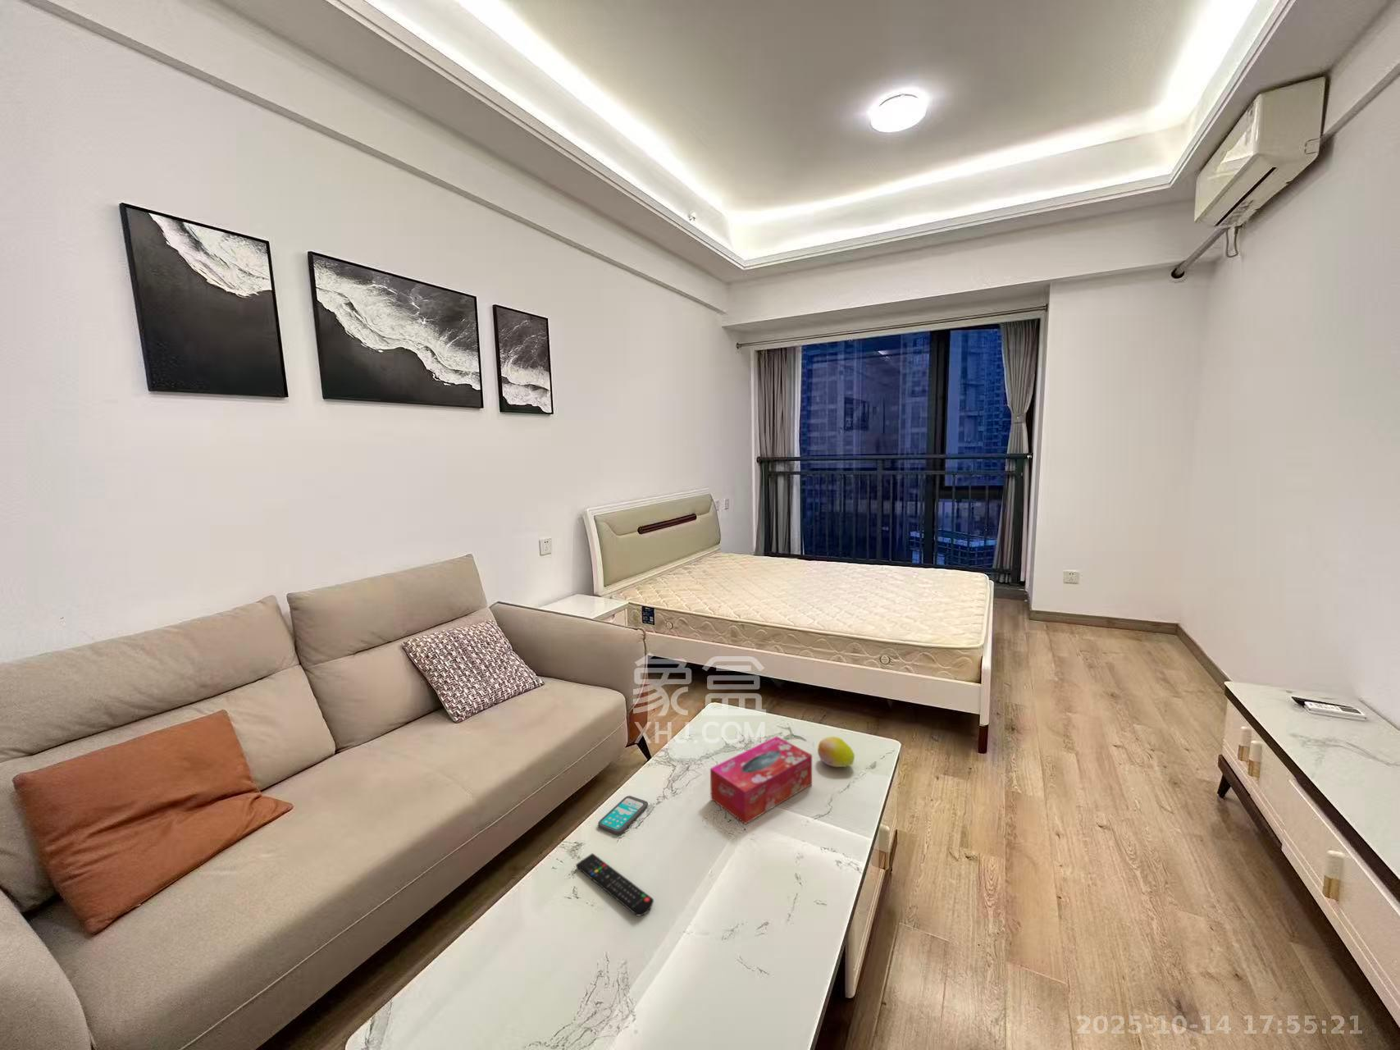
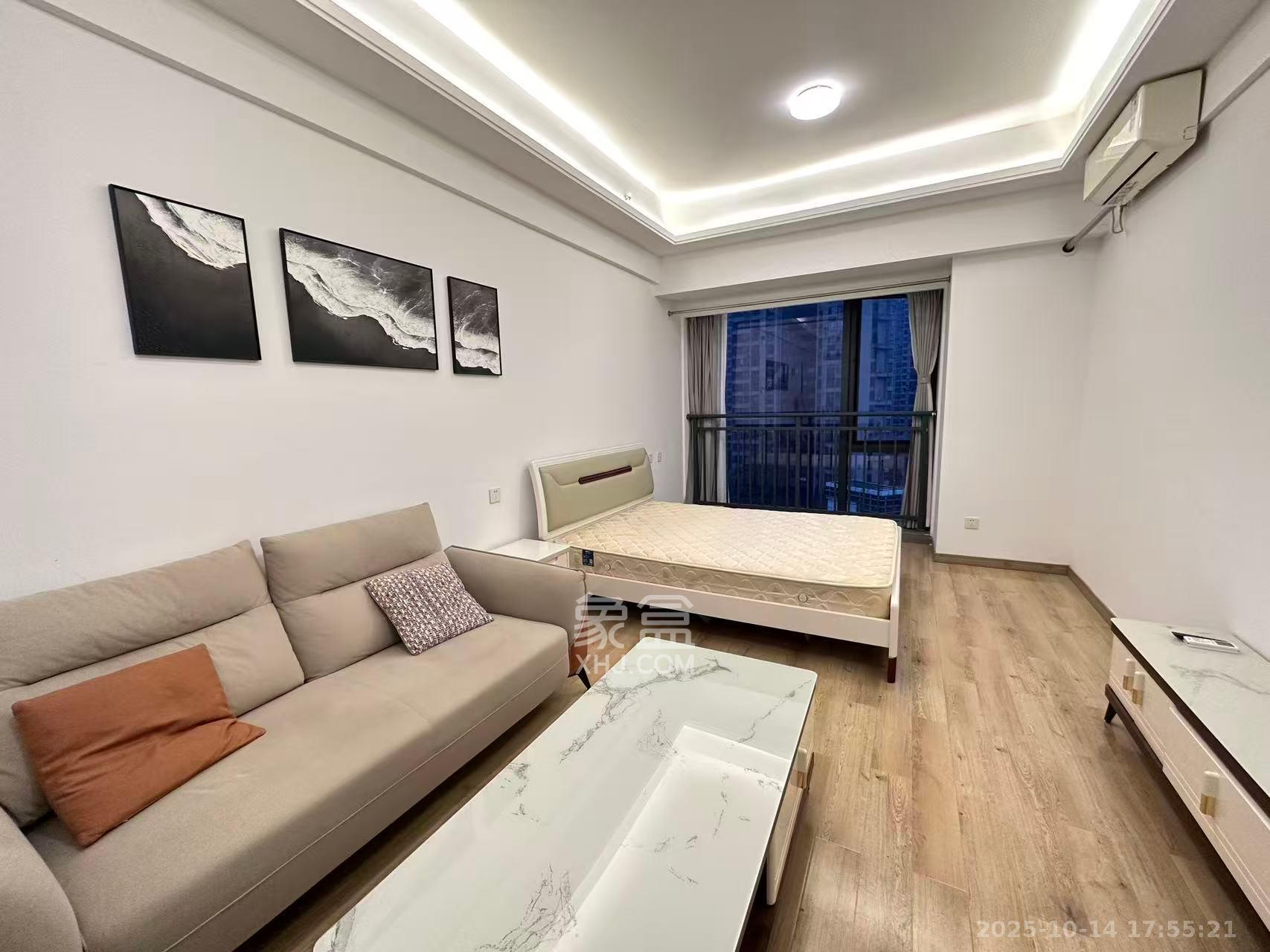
- smartphone (623, 814)
- remote control (614, 883)
- fruit (836, 751)
- tissue box (762, 776)
